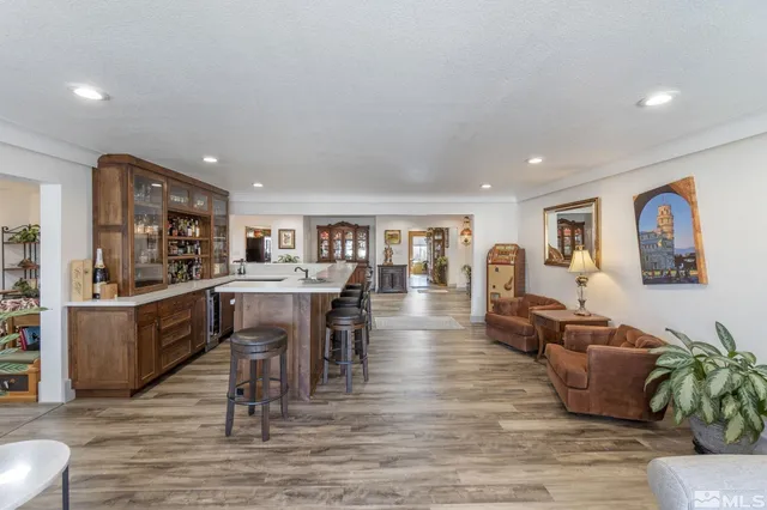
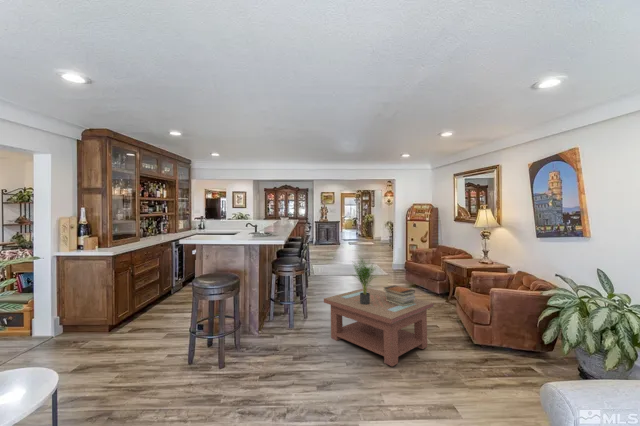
+ potted plant (366, 278)
+ coffee table (377, 321)
+ book stack (399, 295)
